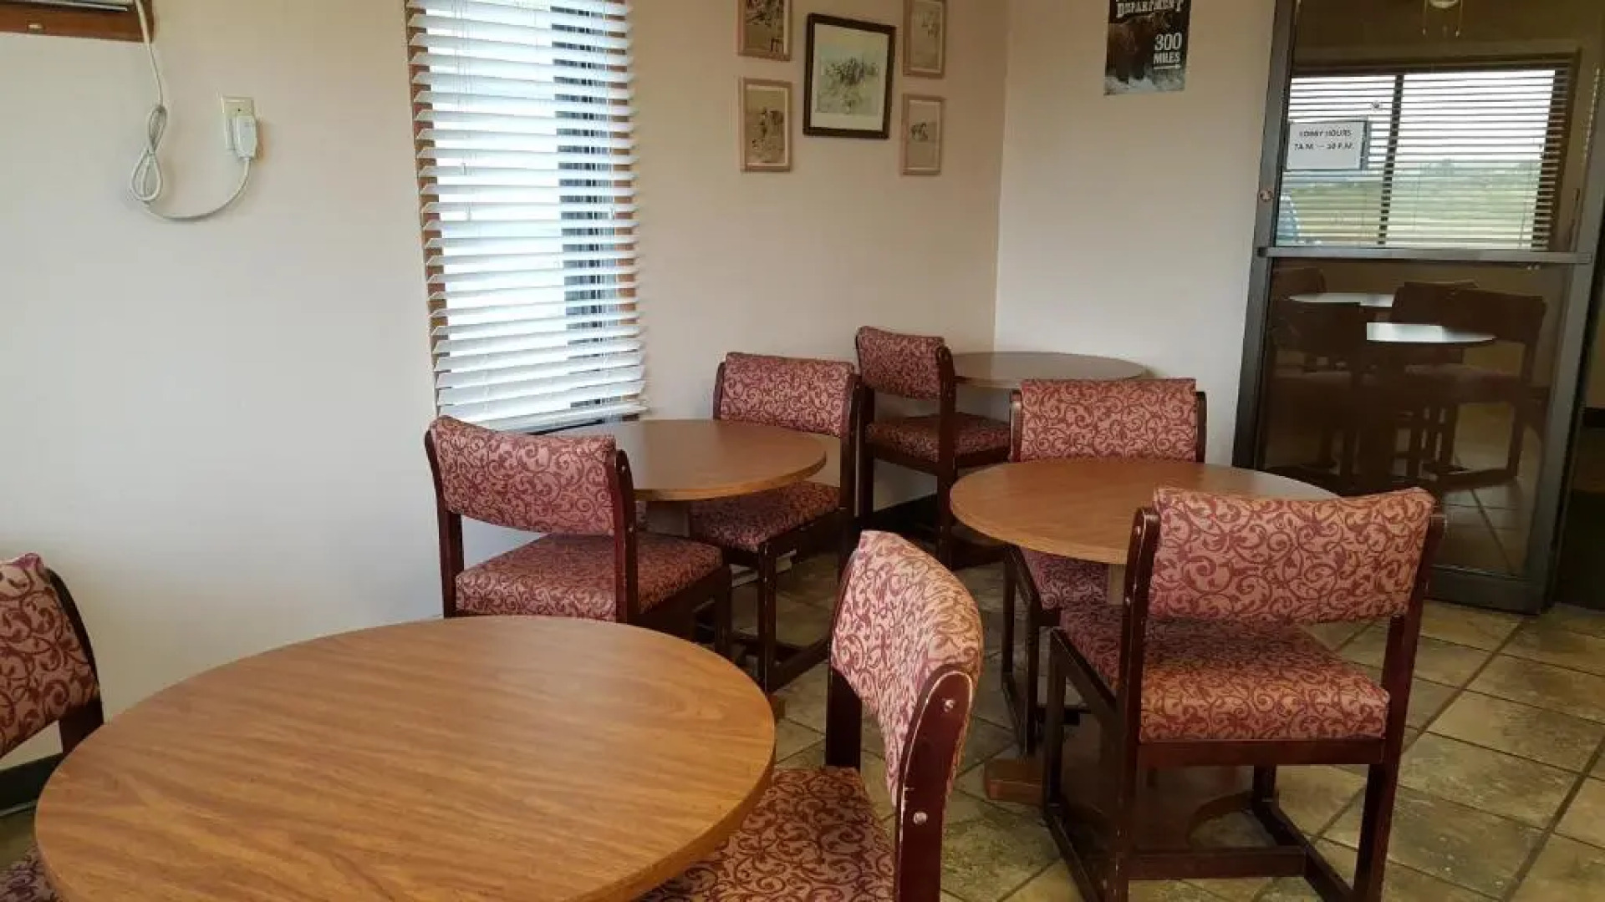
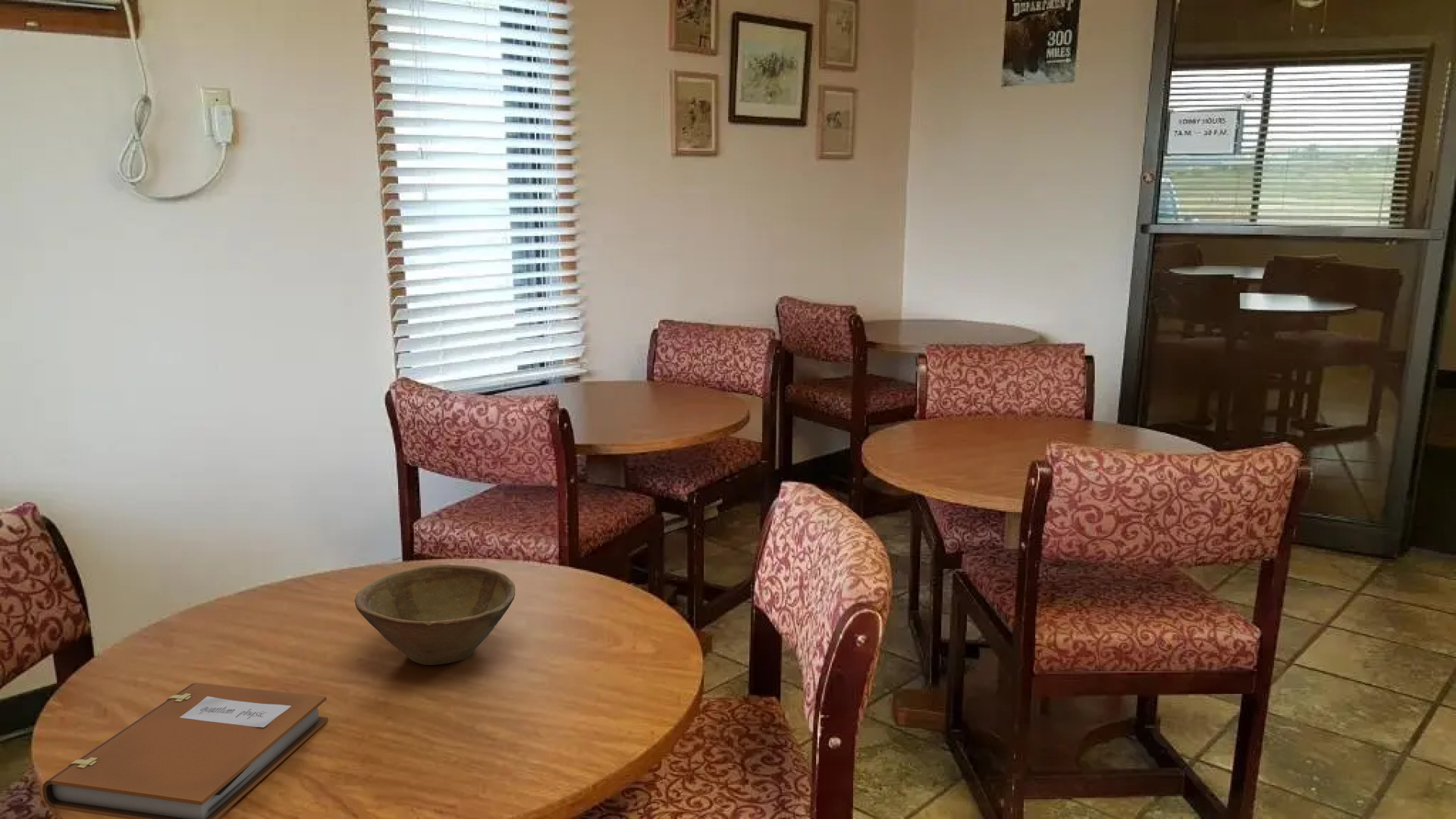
+ notebook (199, 745)
+ bowl (438, 622)
